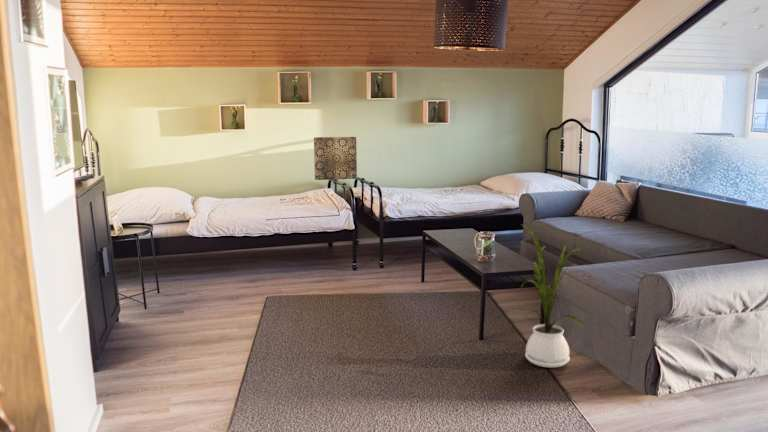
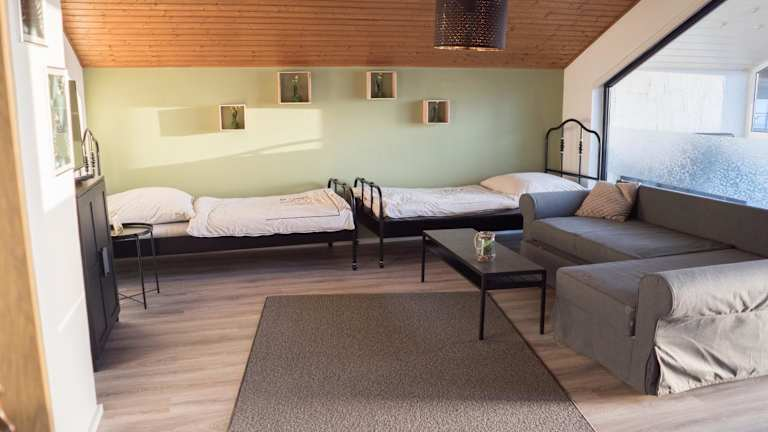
- house plant (546, 295)
- wall art (335, 158)
